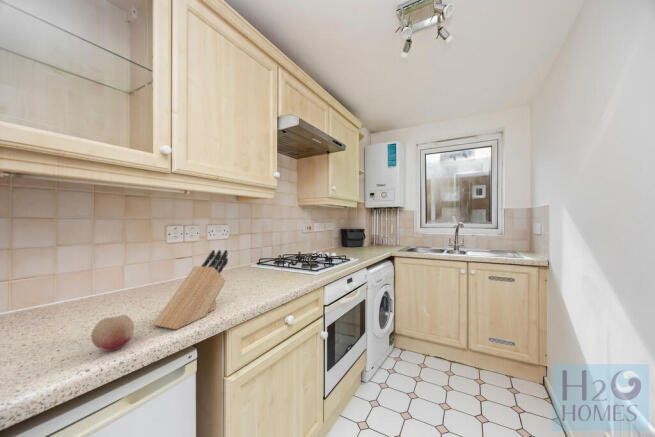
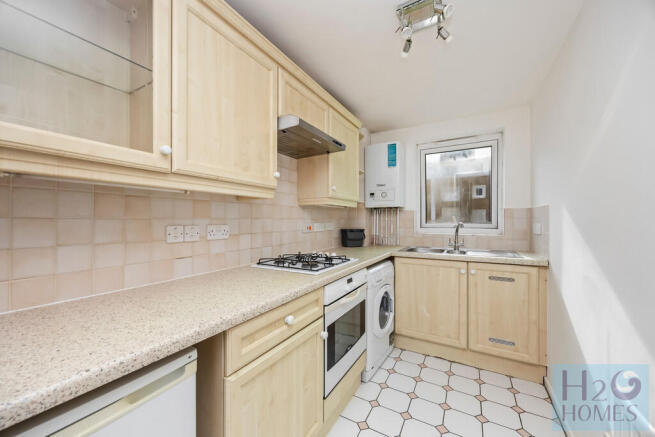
- knife block (197, 283)
- fruit (113, 332)
